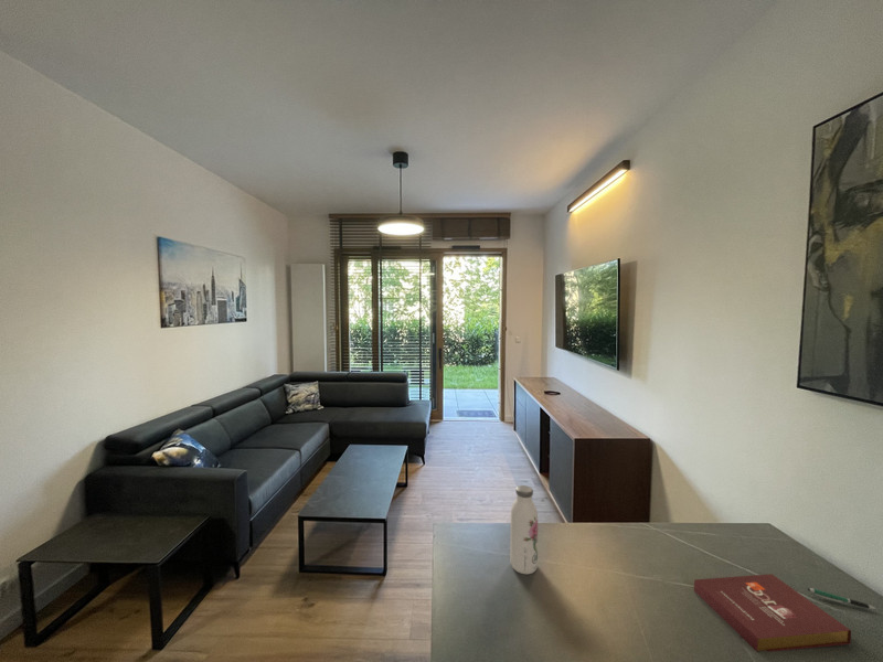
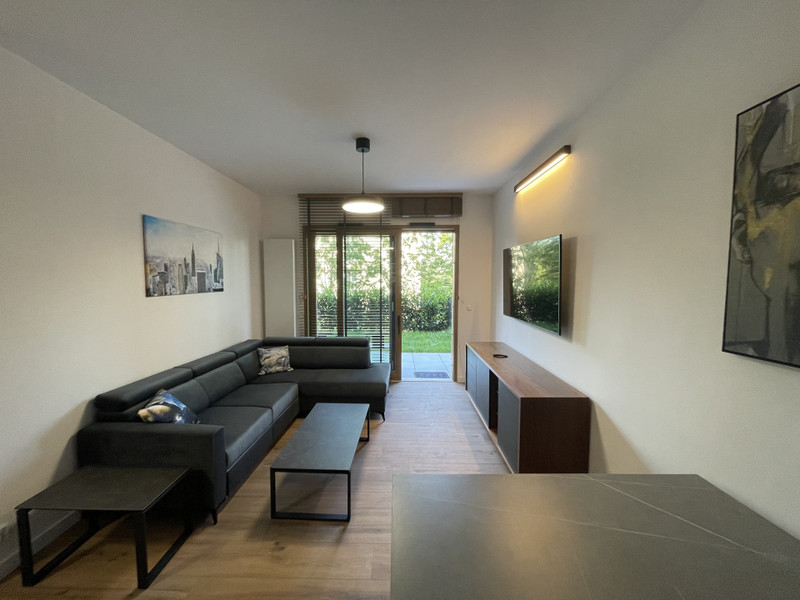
- water bottle (523, 526)
- pen (840, 598)
- book (765, 609)
